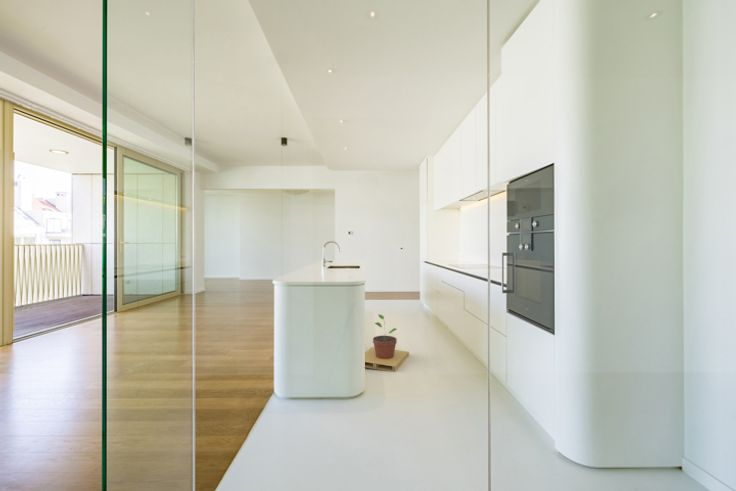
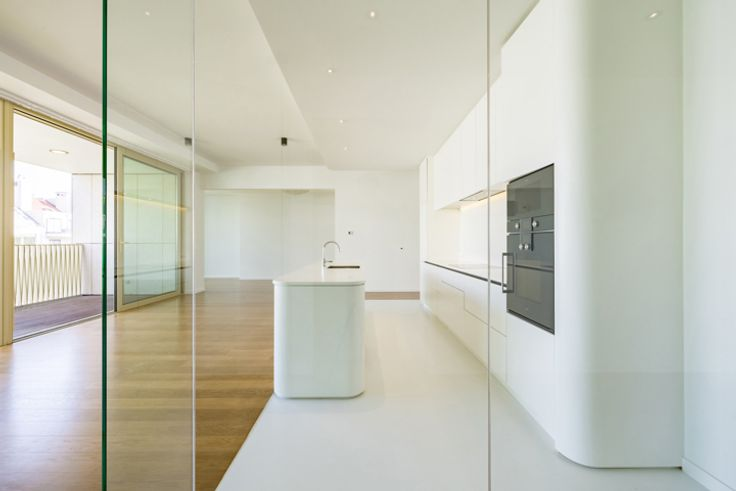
- cardboard box (382, 359)
- potted plant (384, 336)
